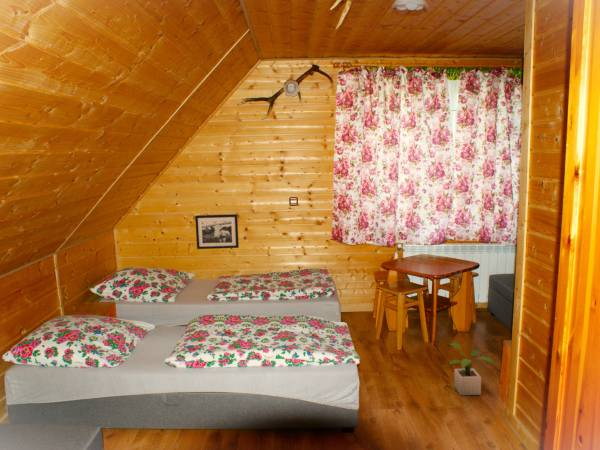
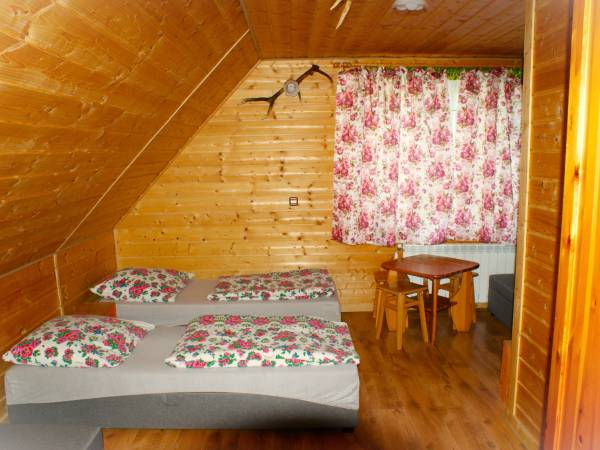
- picture frame (217, 231)
- potted plant (467, 369)
